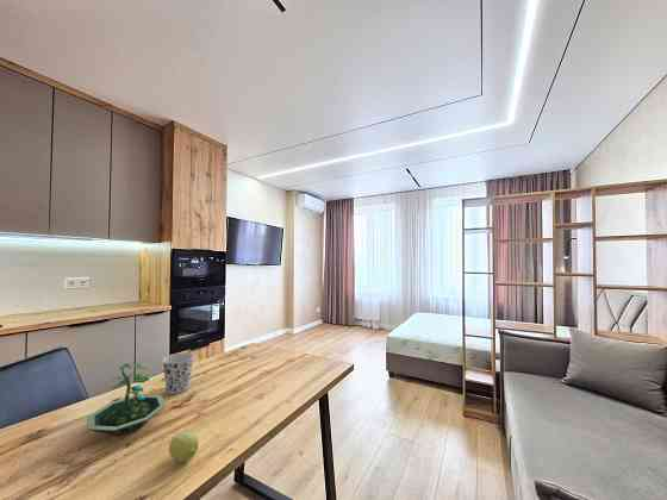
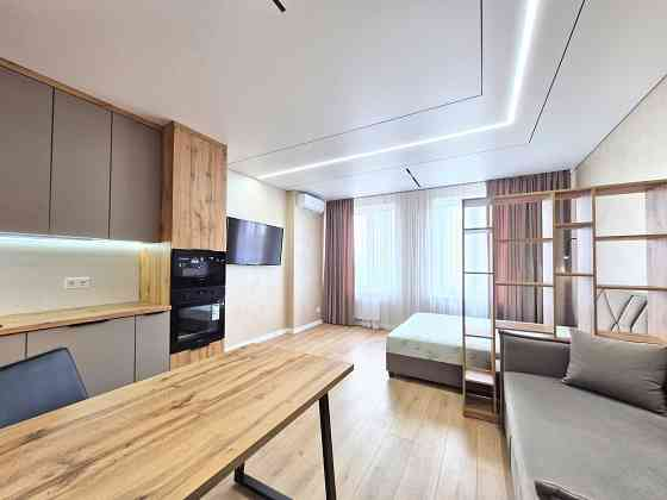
- cup (177, 373)
- fruit (182, 445)
- terrarium (130, 375)
